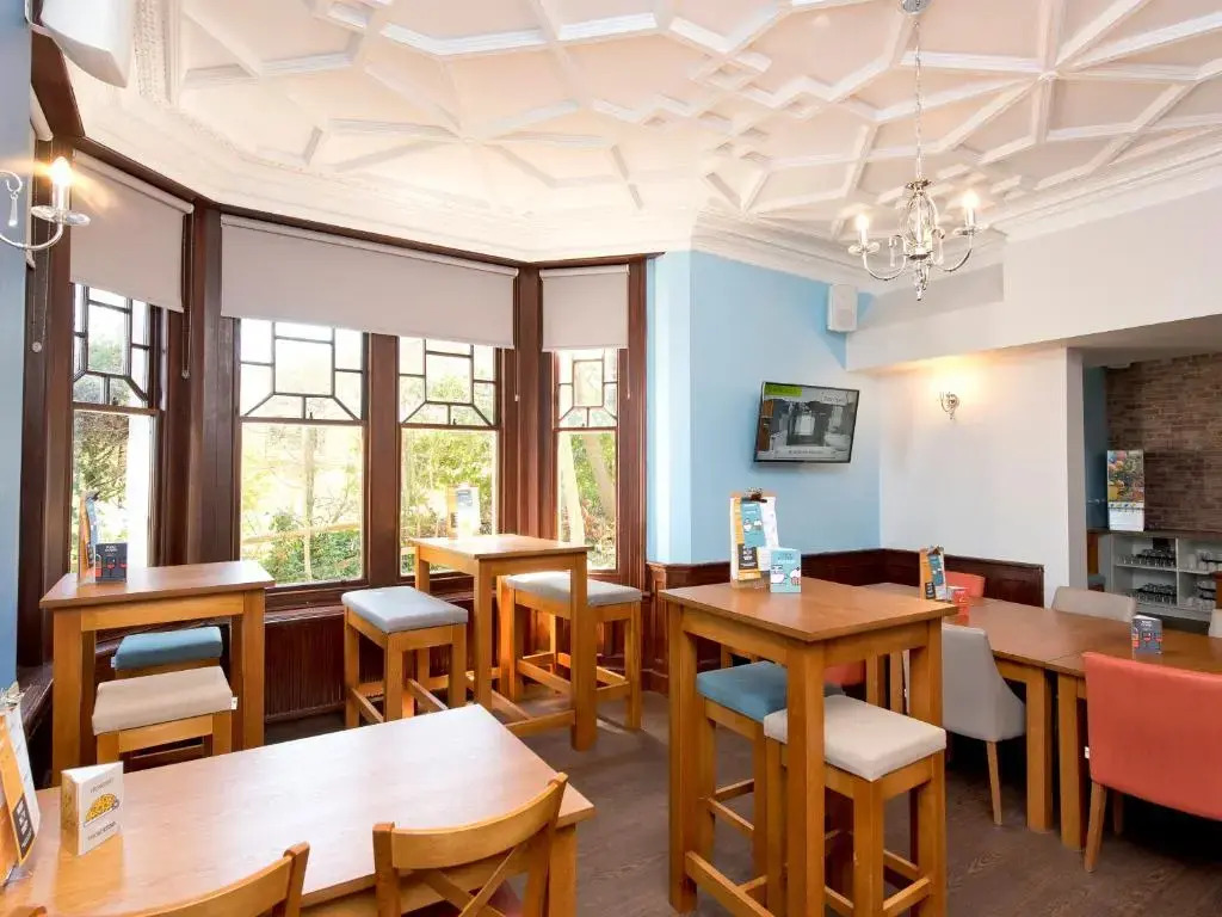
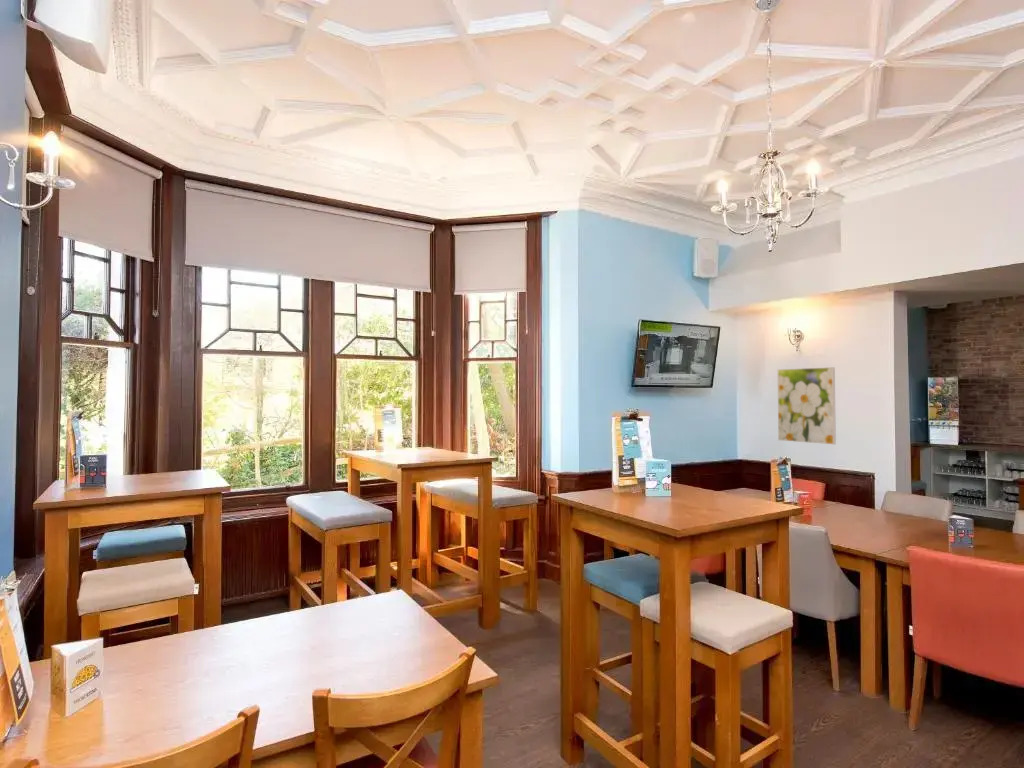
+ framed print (805, 405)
